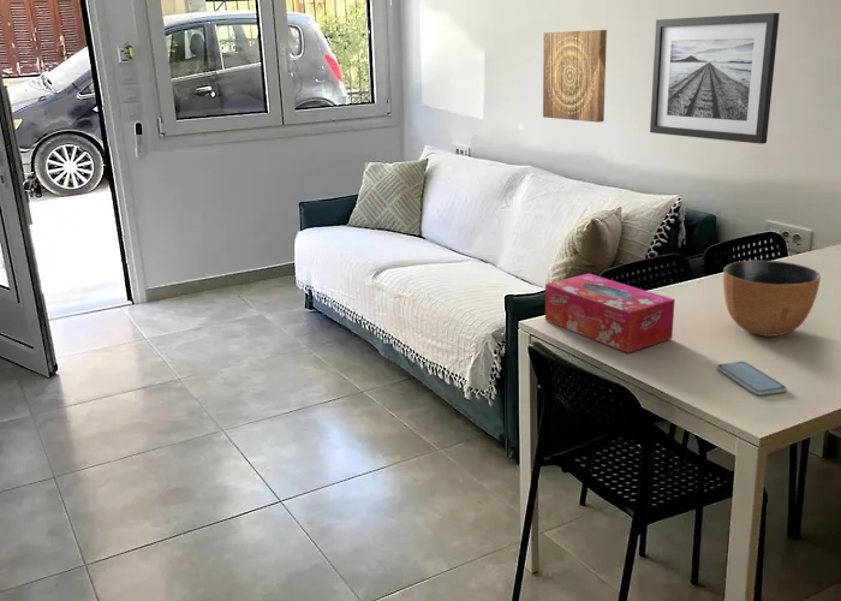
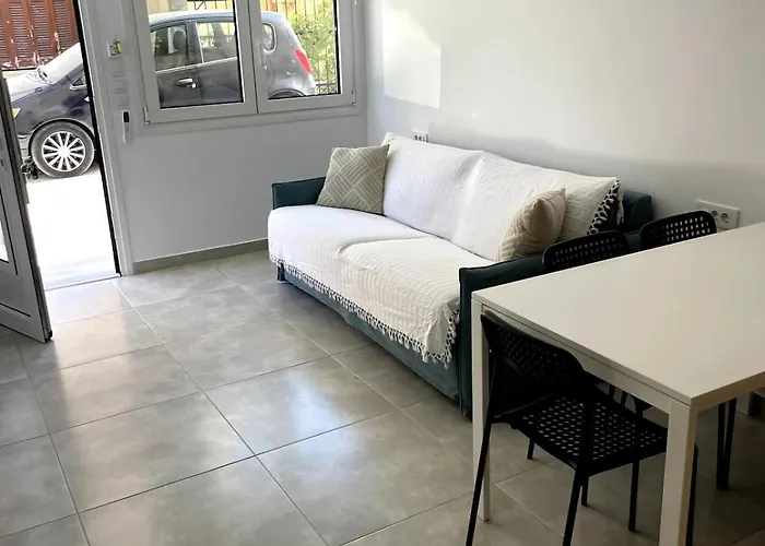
- wall art (708, 78)
- bowl (768, 300)
- smartphone (750, 377)
- tissue box (607, 310)
- wall art (572, 76)
